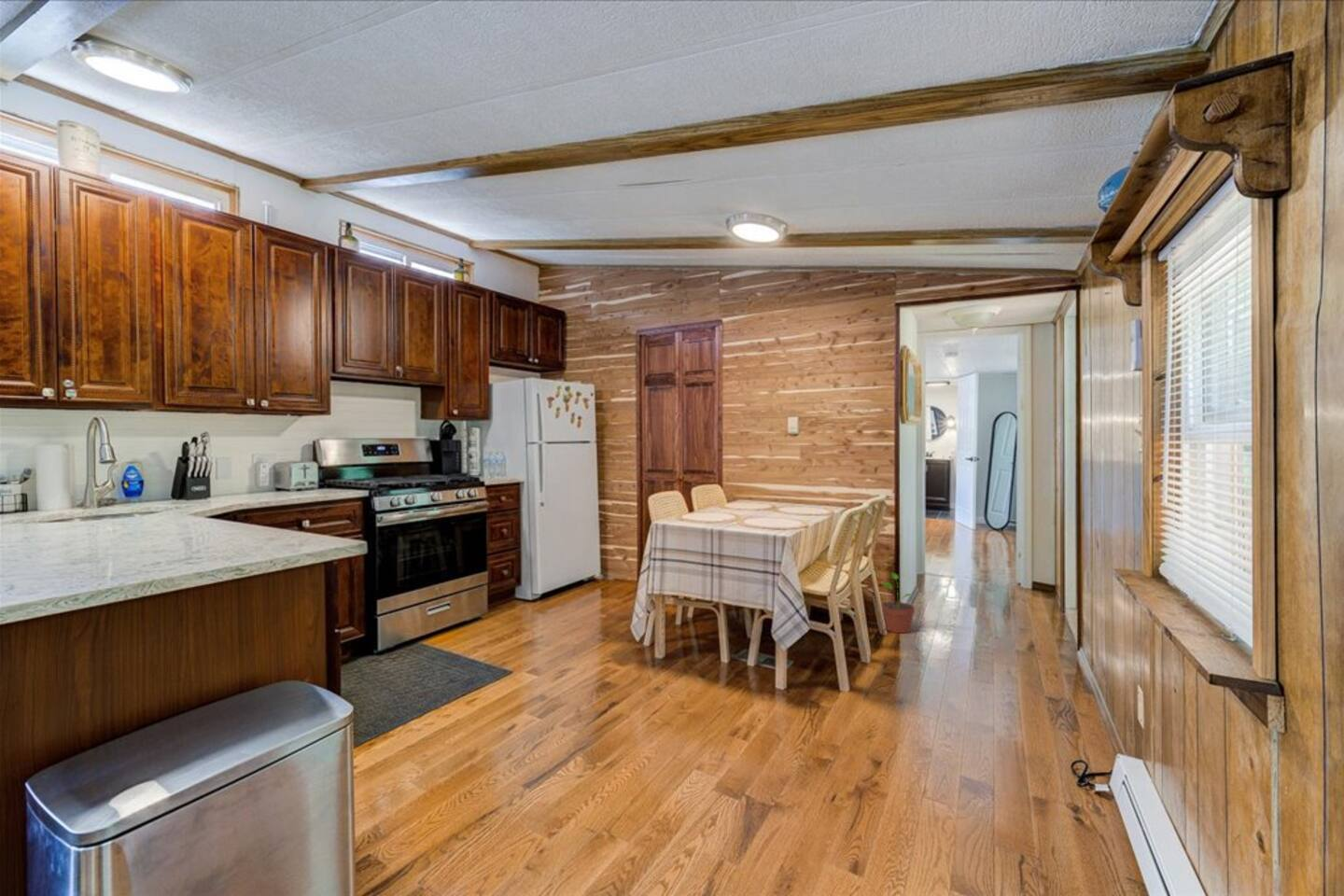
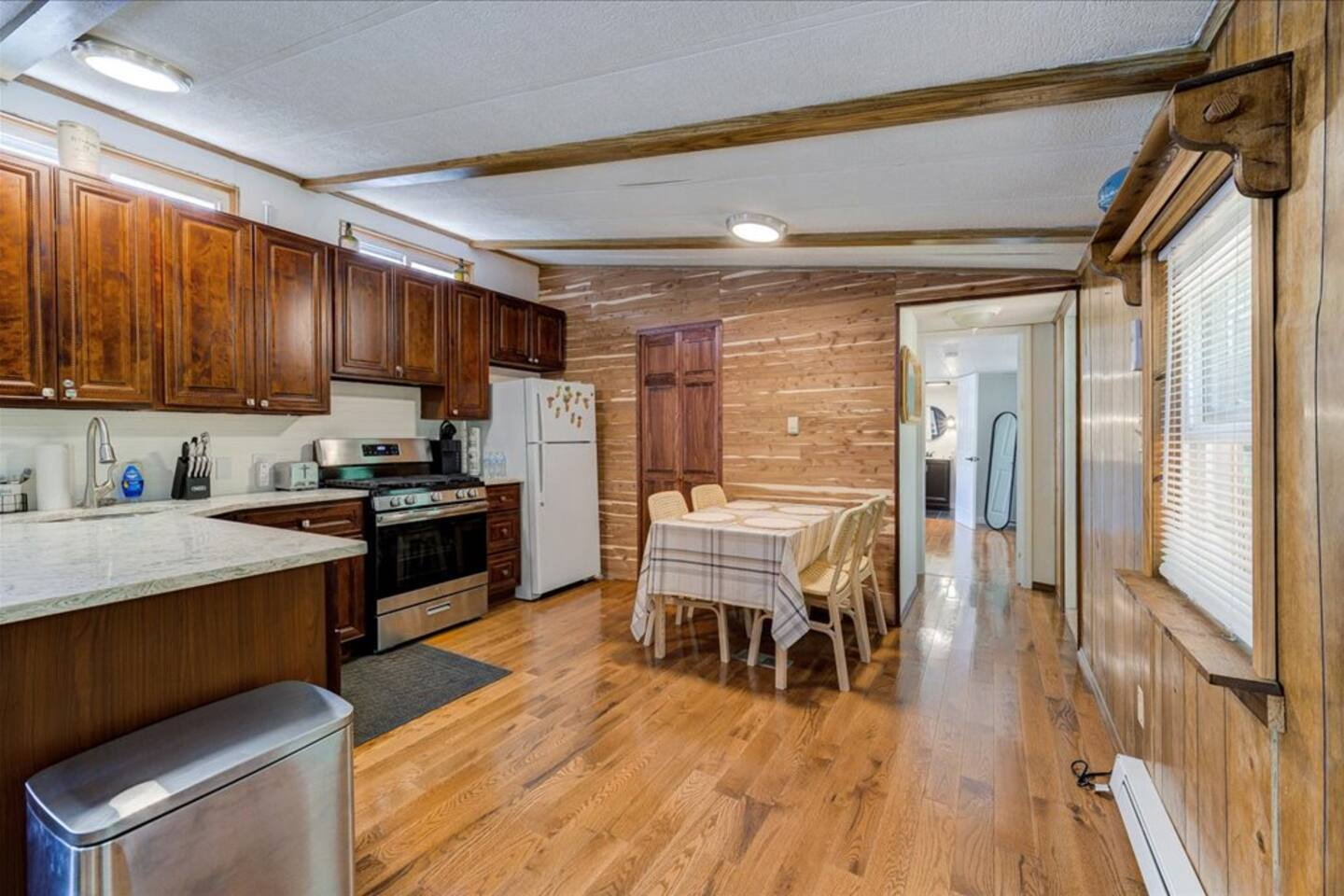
- potted plant (897, 602)
